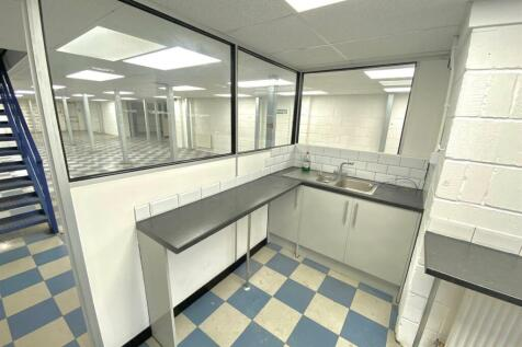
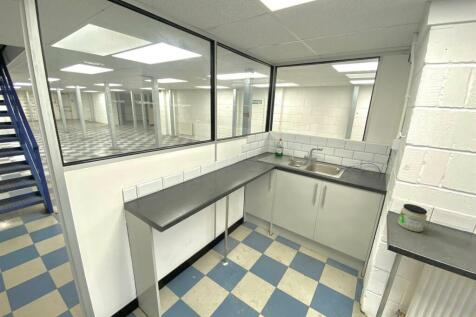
+ jar (412, 217)
